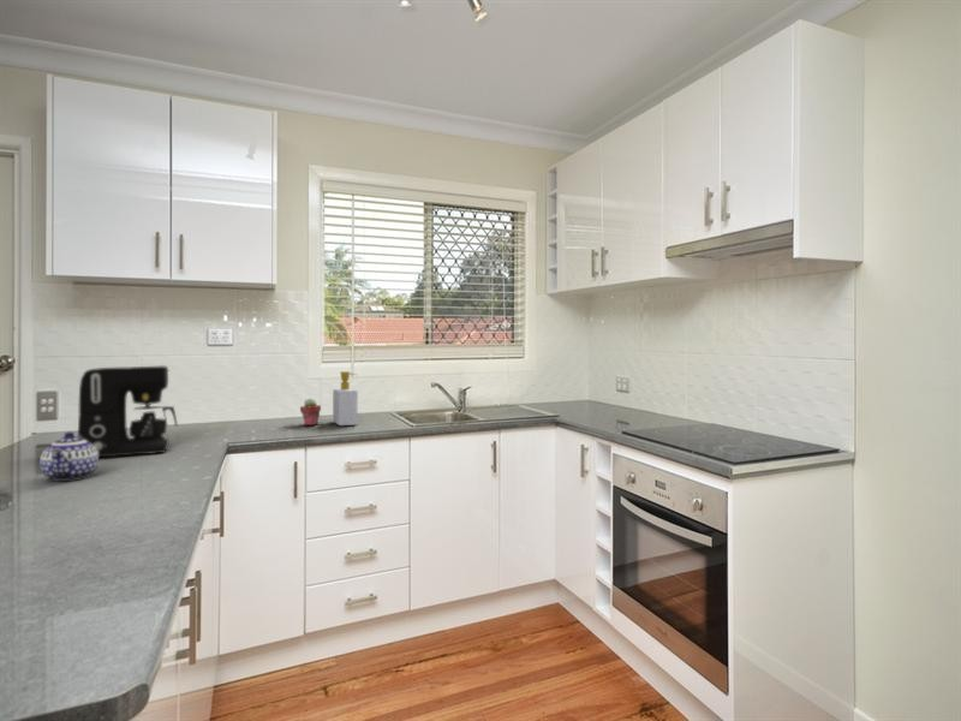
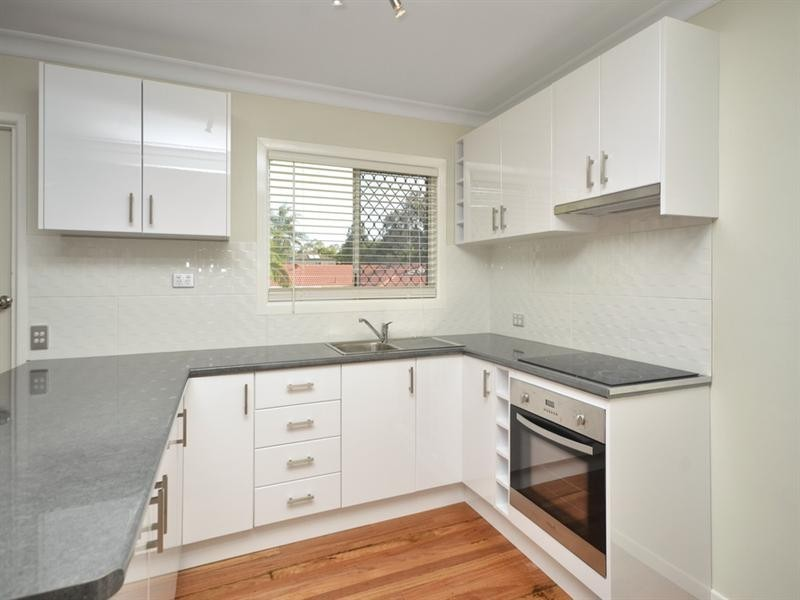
- teapot (70, 454)
- coffee maker (133, 409)
- potted succulent (310, 411)
- soap bottle (346, 397)
